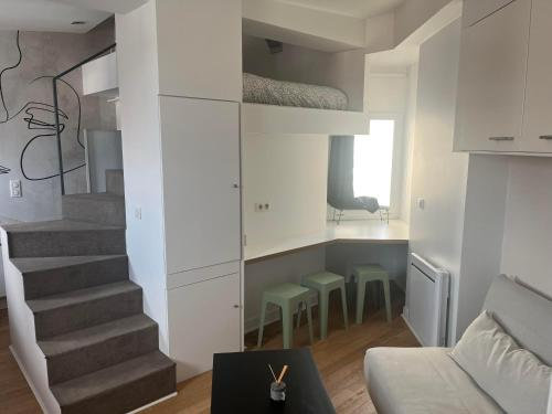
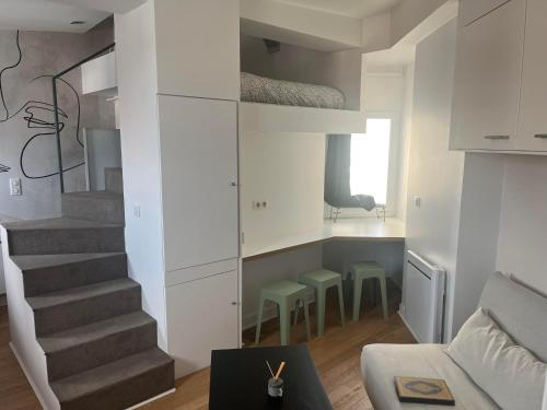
+ hardback book (422, 390)
